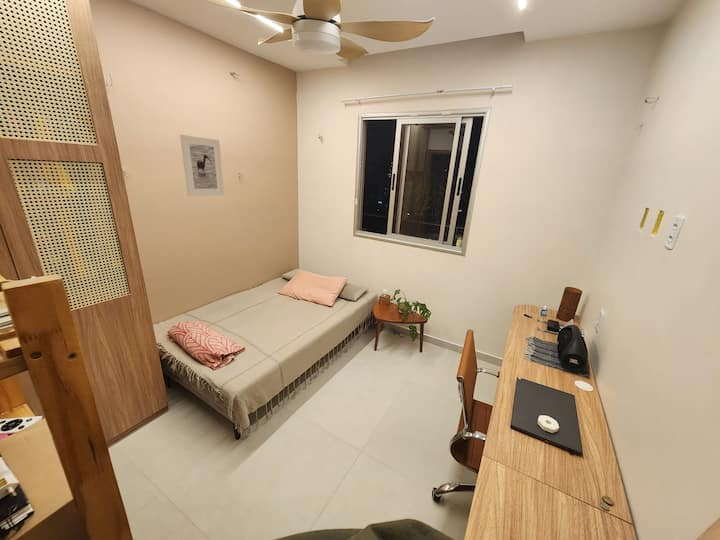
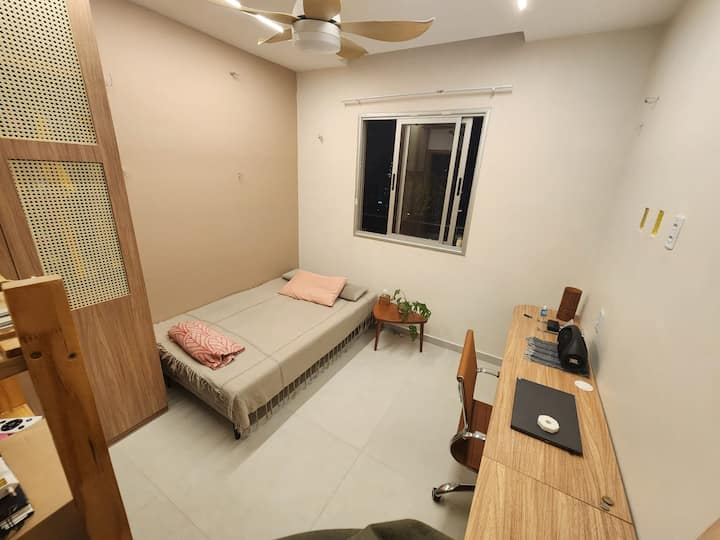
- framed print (203, 167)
